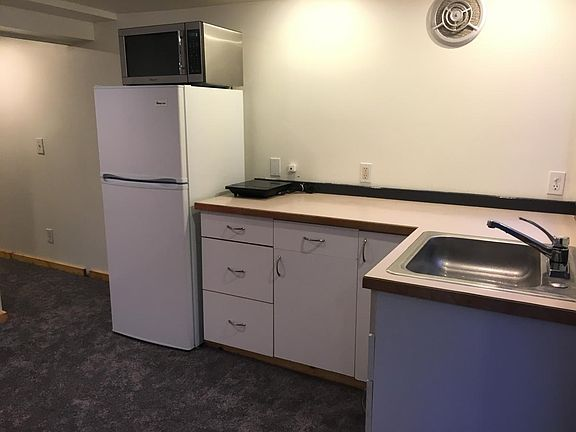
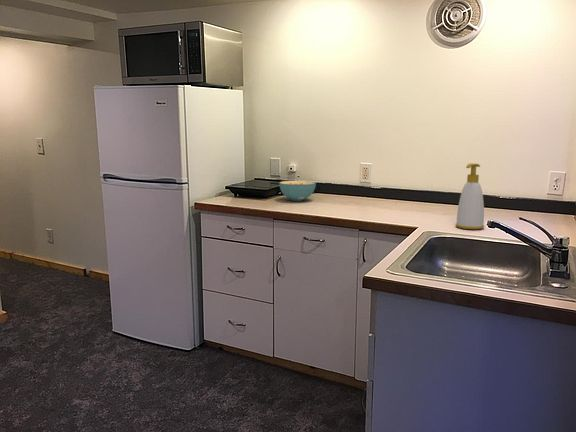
+ cereal bowl (297, 191)
+ soap bottle (471, 195)
